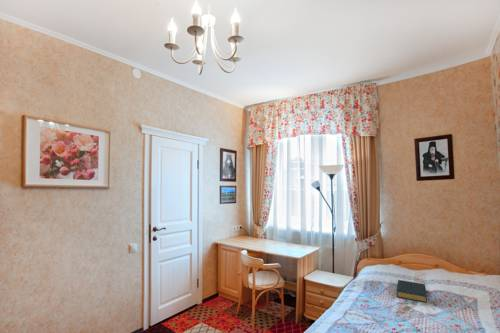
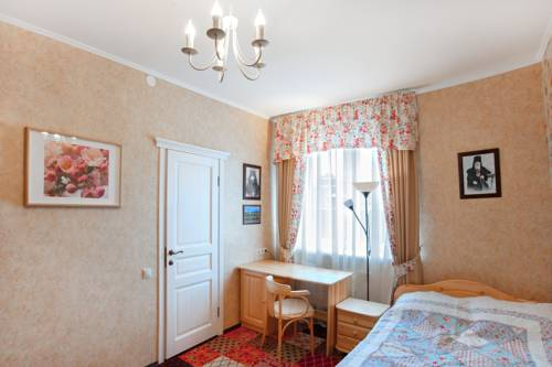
- hardback book (411, 290)
